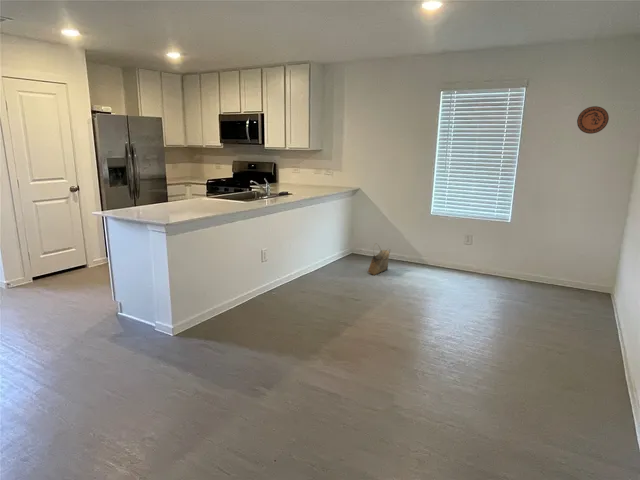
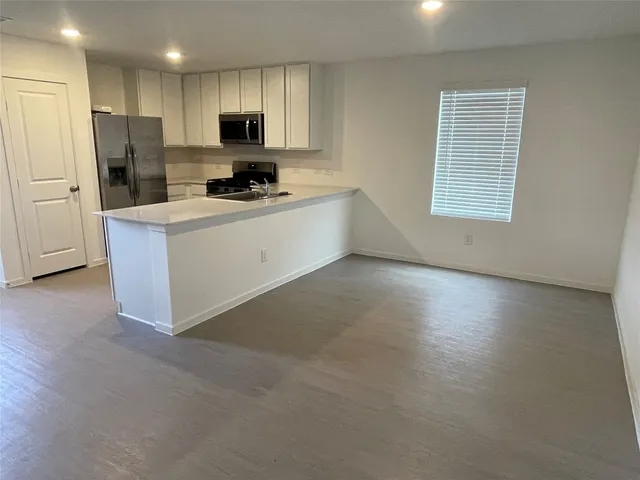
- decorative plate (592, 120)
- basket (381, 258)
